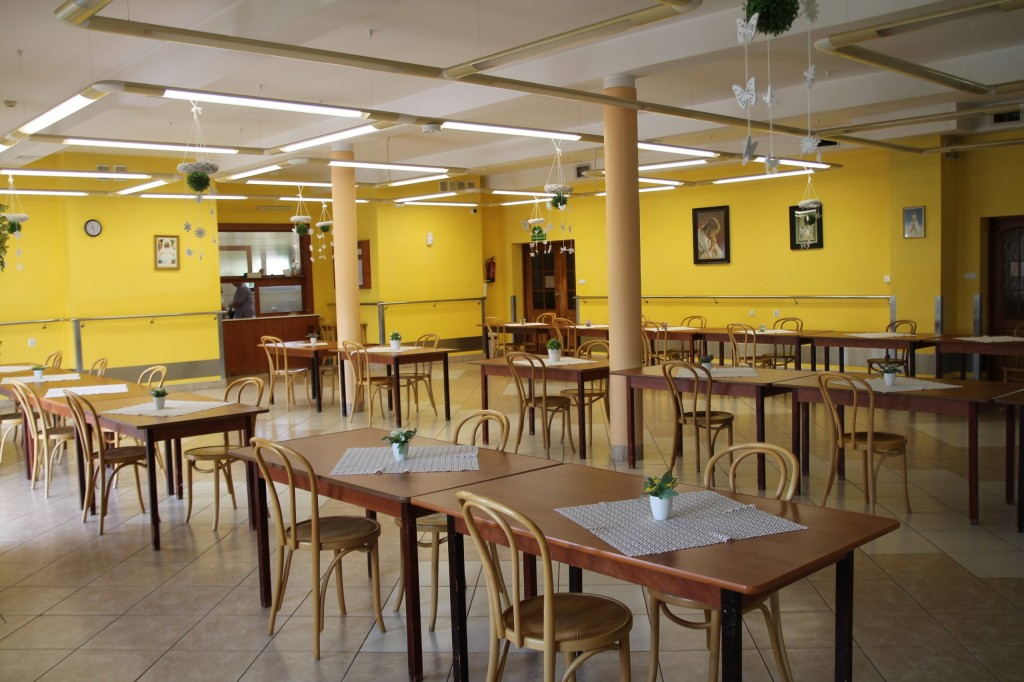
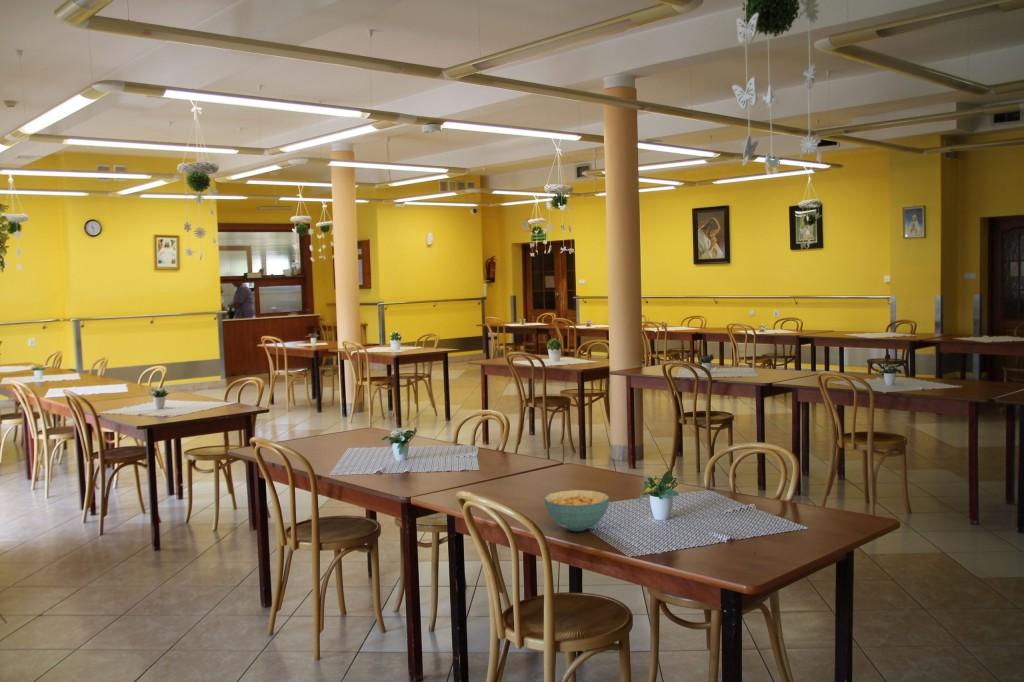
+ cereal bowl (577, 513)
